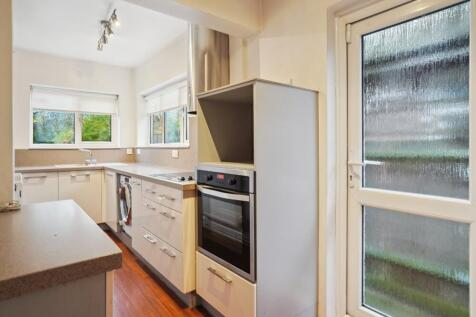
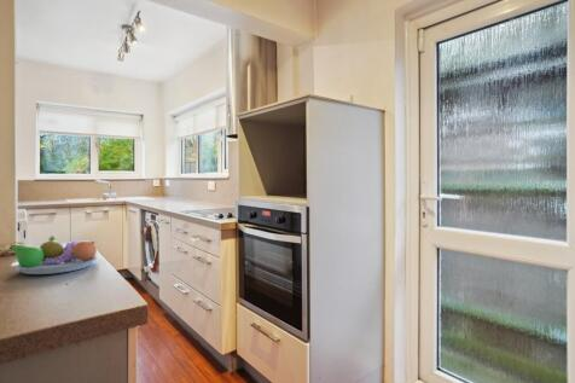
+ fruit bowl (54, 253)
